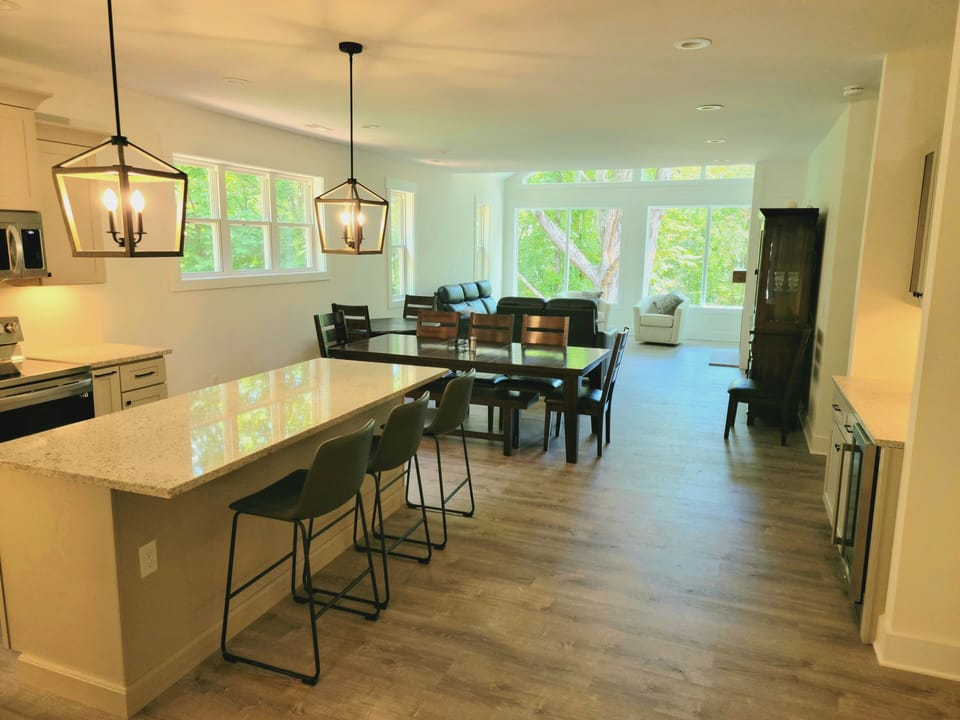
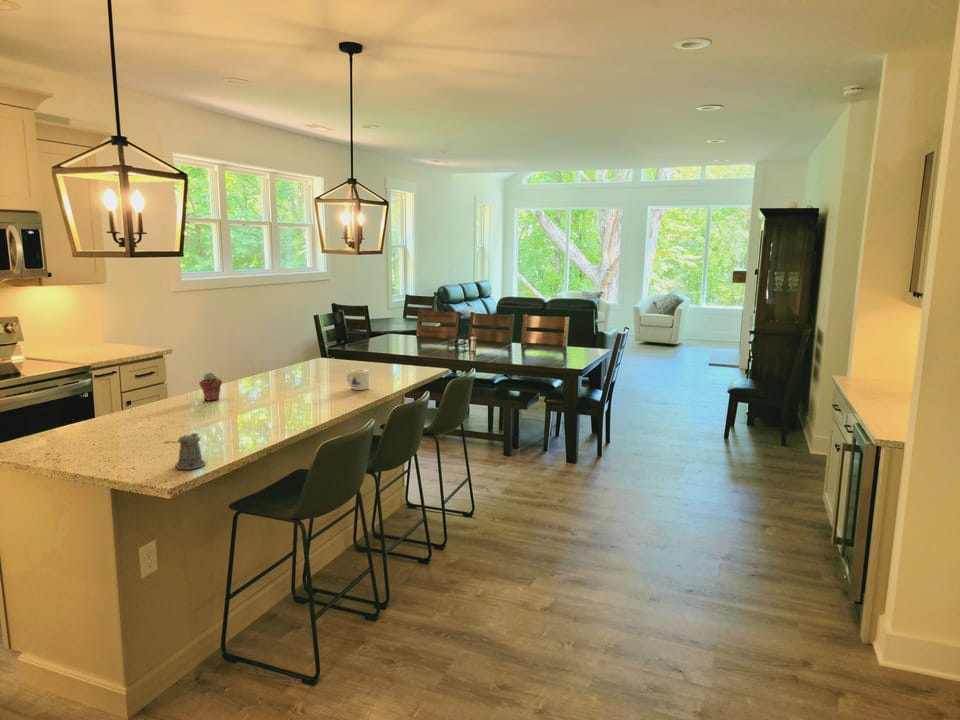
+ potted succulent (210, 385)
+ mug (357, 379)
+ pepper shaker (186, 450)
